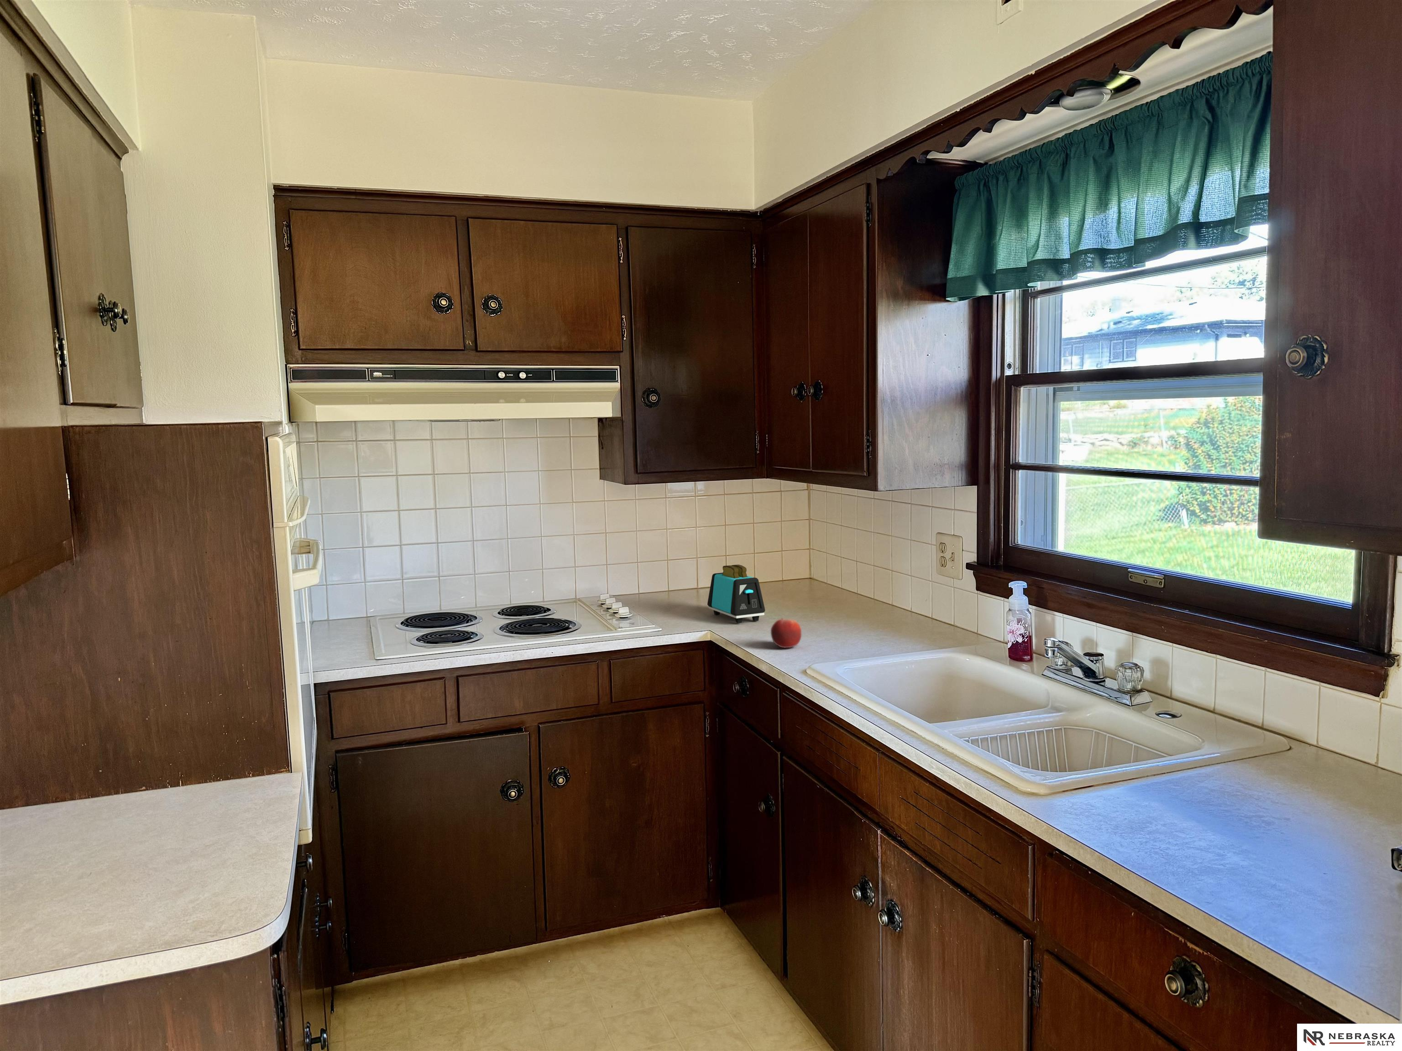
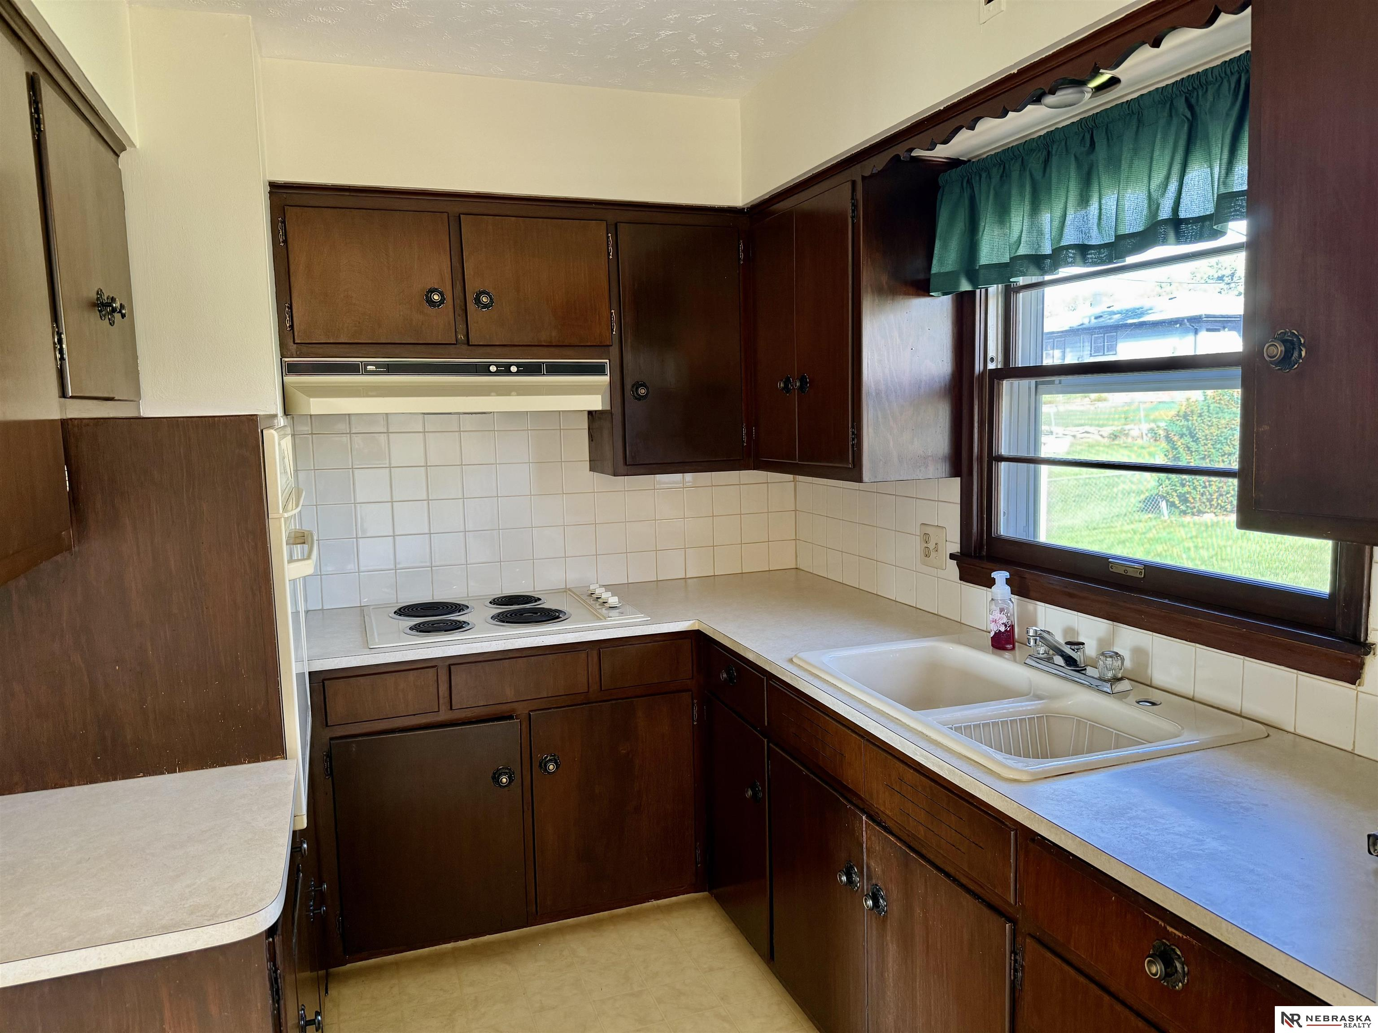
- fruit (786, 633)
- toaster (735, 592)
